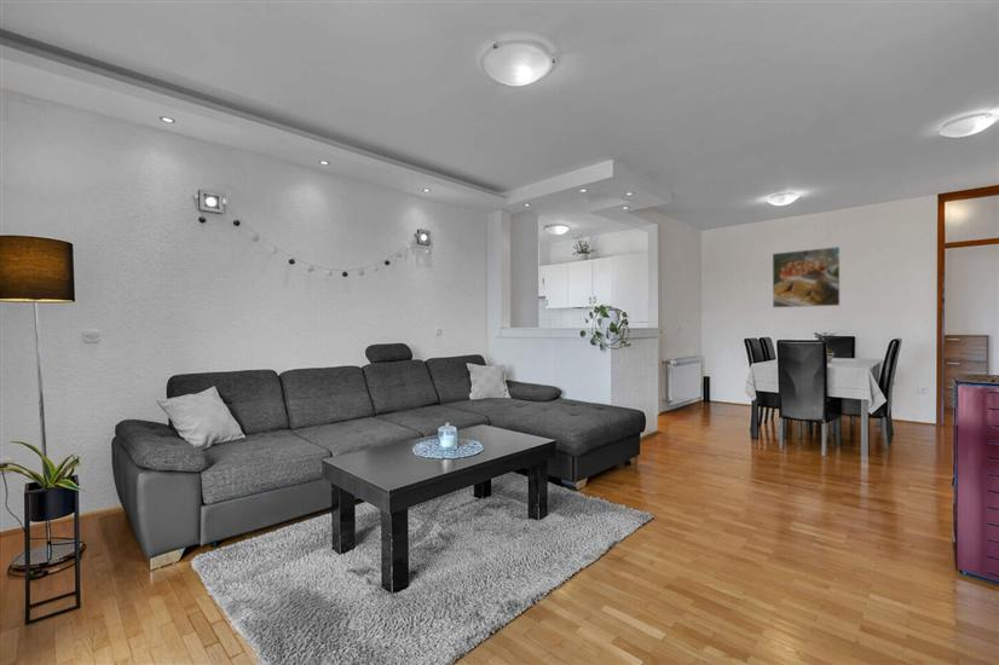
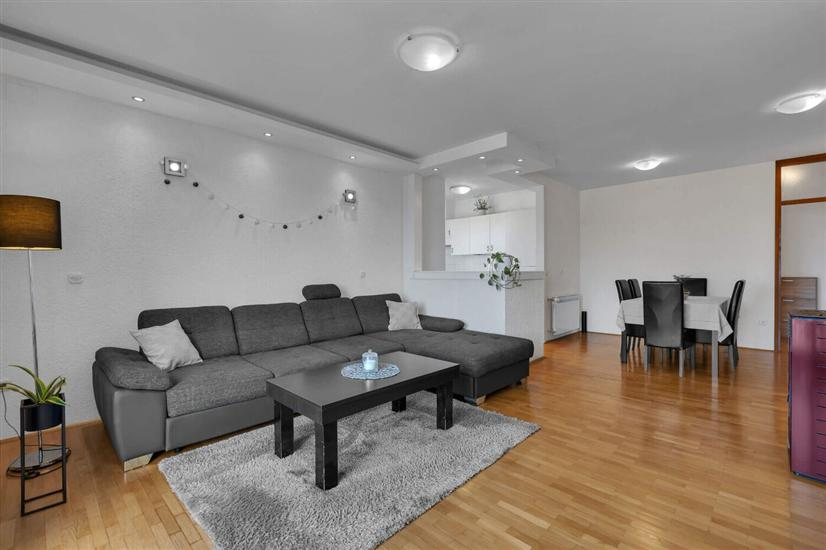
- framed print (804, 278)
